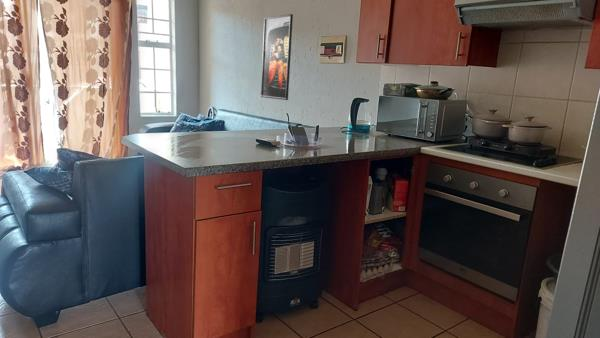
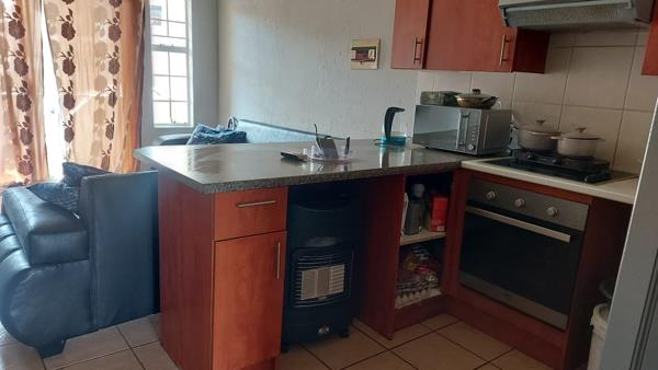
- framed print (275, 58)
